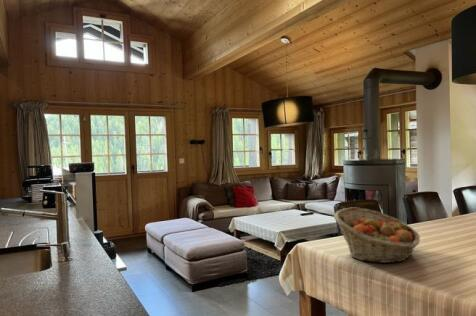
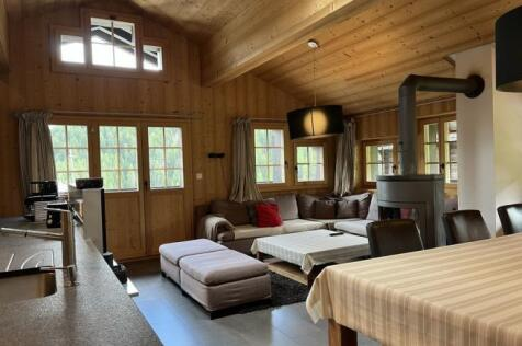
- fruit basket (375, 232)
